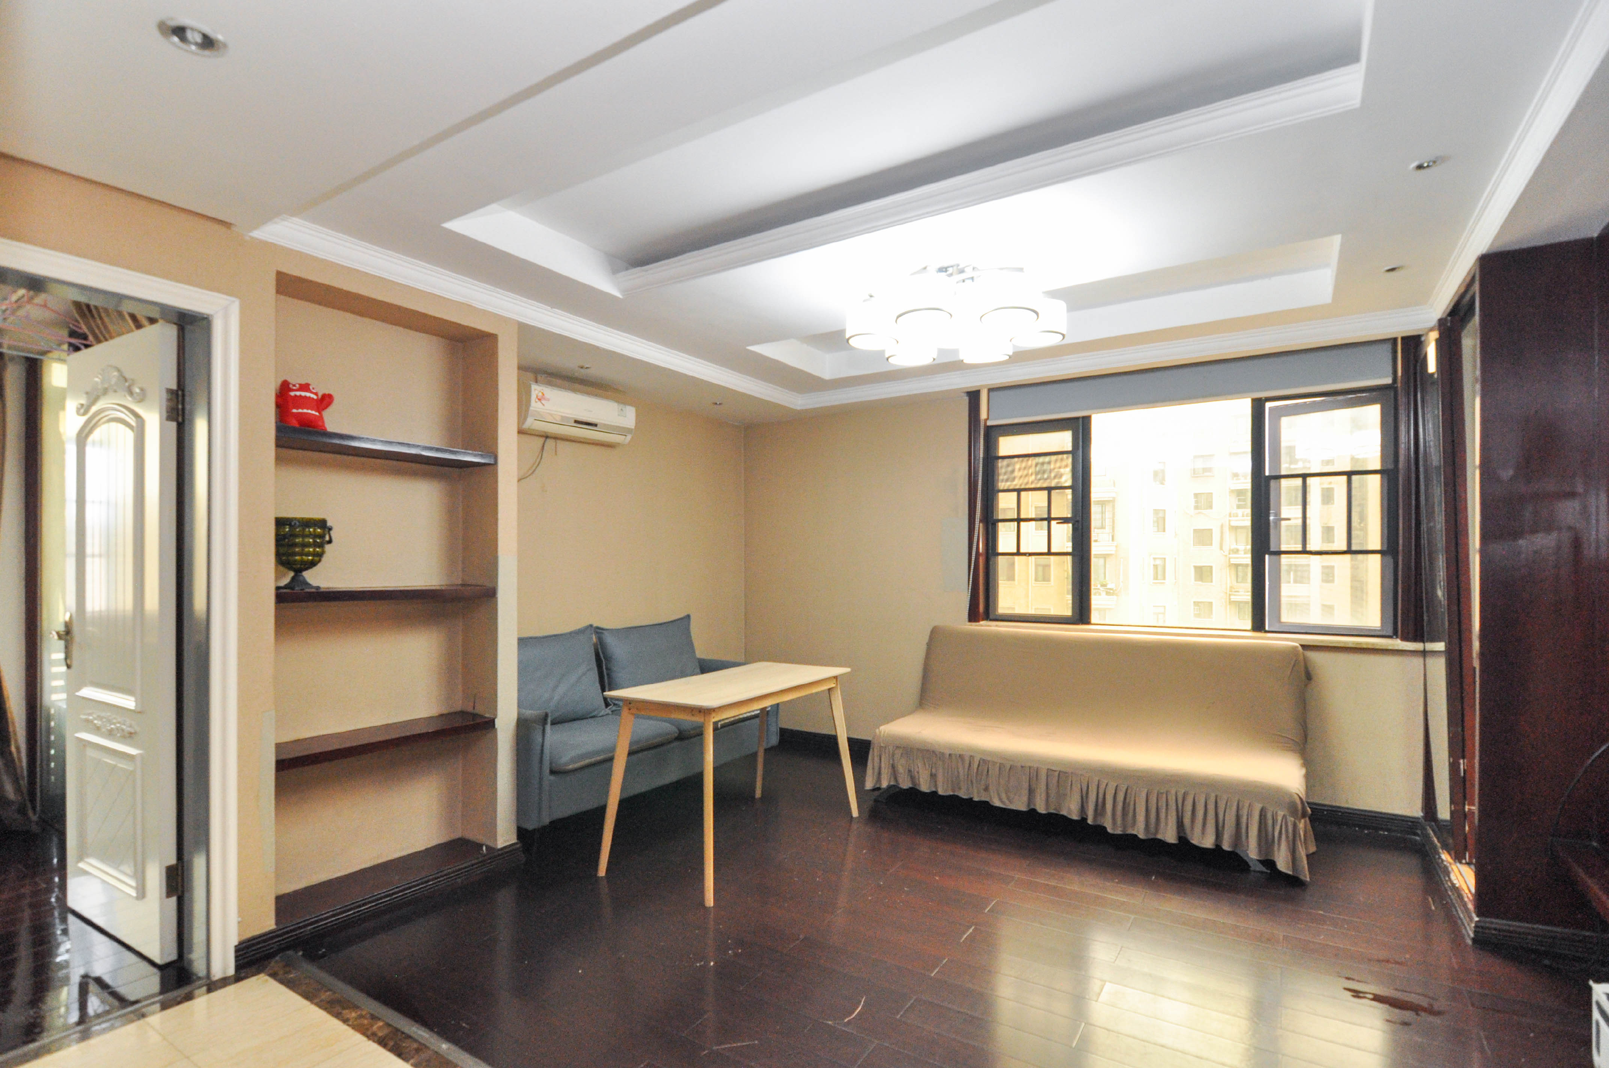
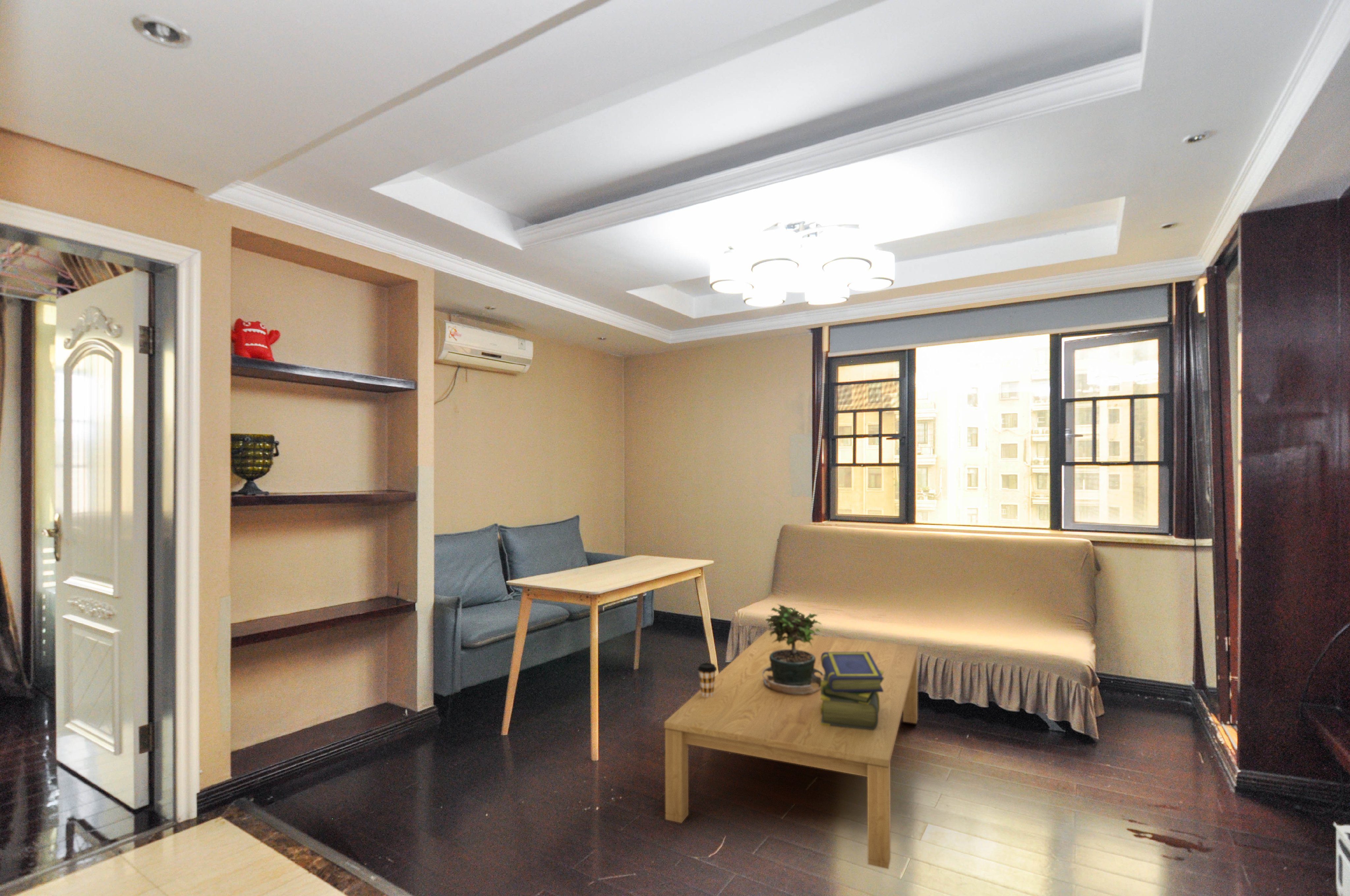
+ coffee table (812, 720)
+ coffee cup (707, 679)
+ stack of books (852, 687)
+ potted plant (789, 641)
